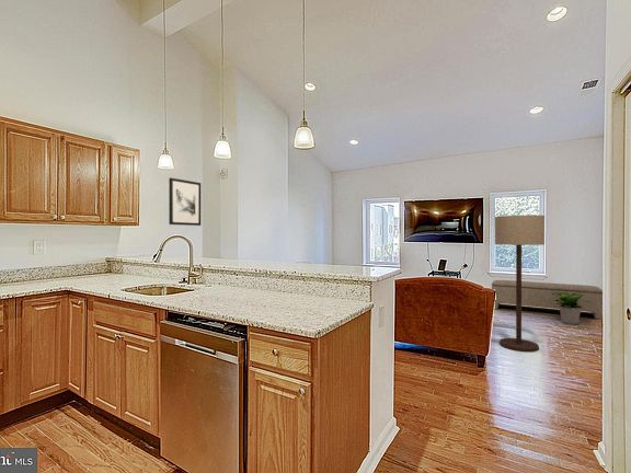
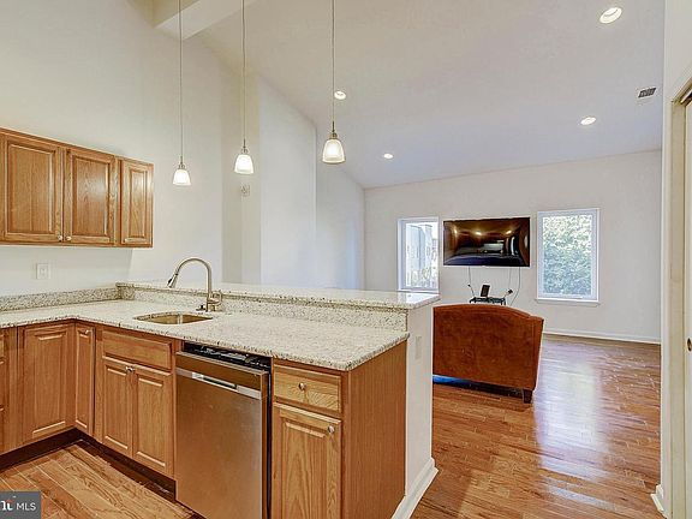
- wall art (185, 203)
- potted plant (571, 309)
- floor lamp (518, 280)
- bench (542, 297)
